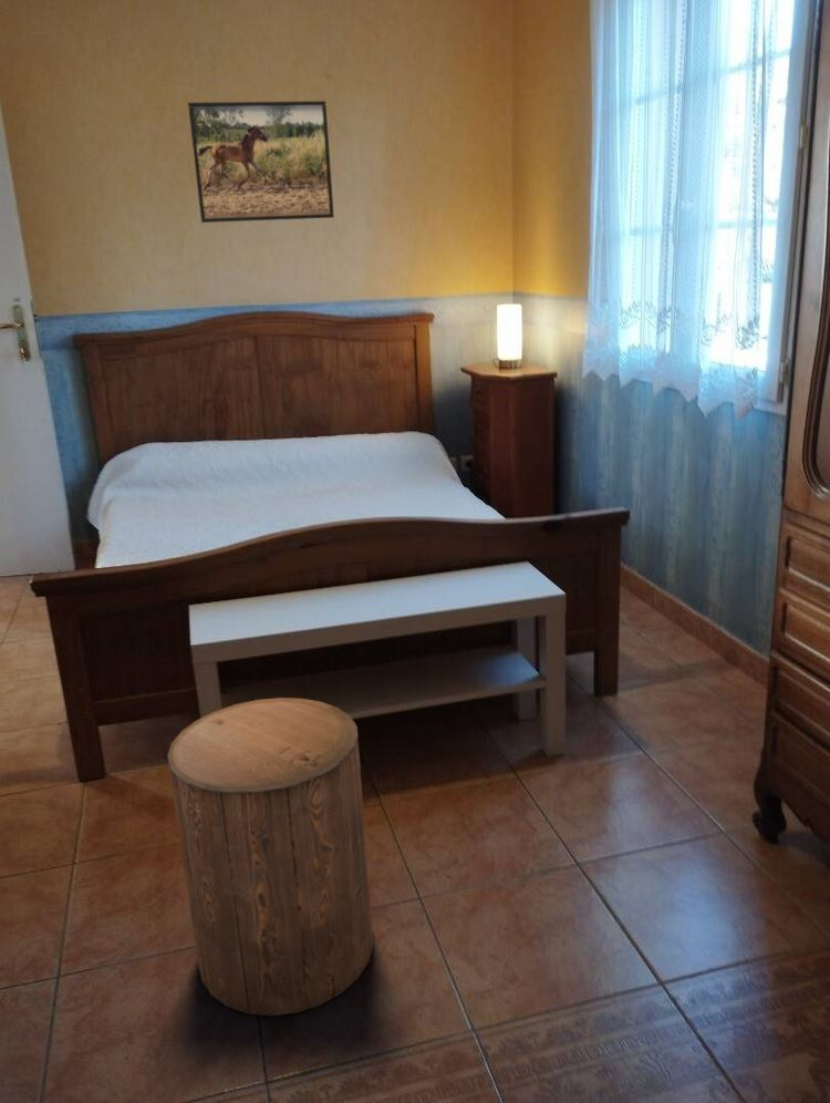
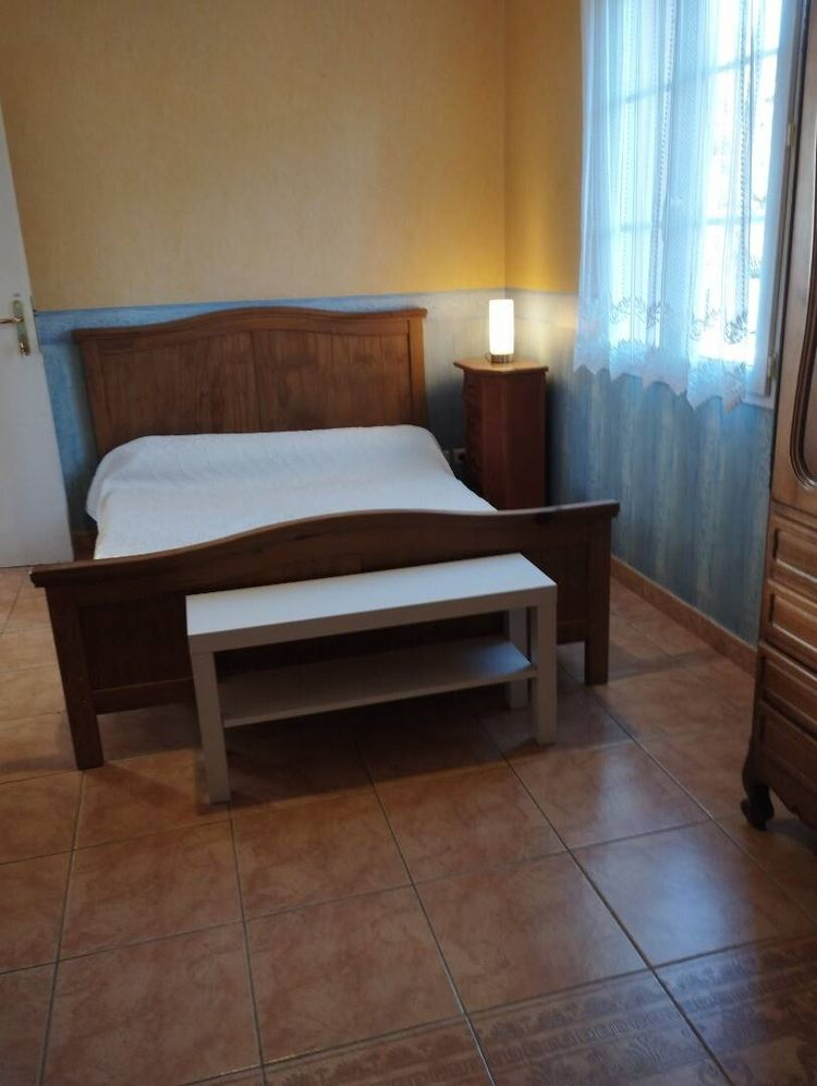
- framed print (262, 162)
- stool (276, 847)
